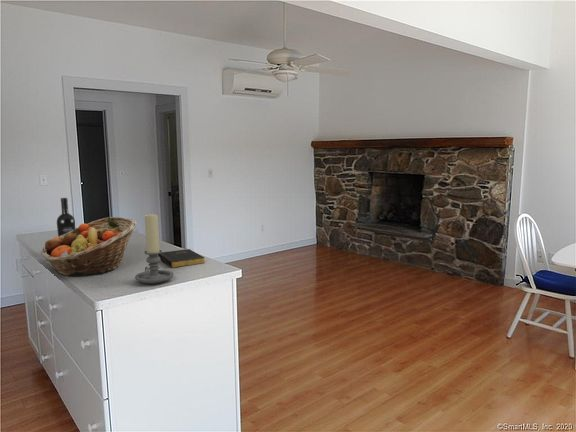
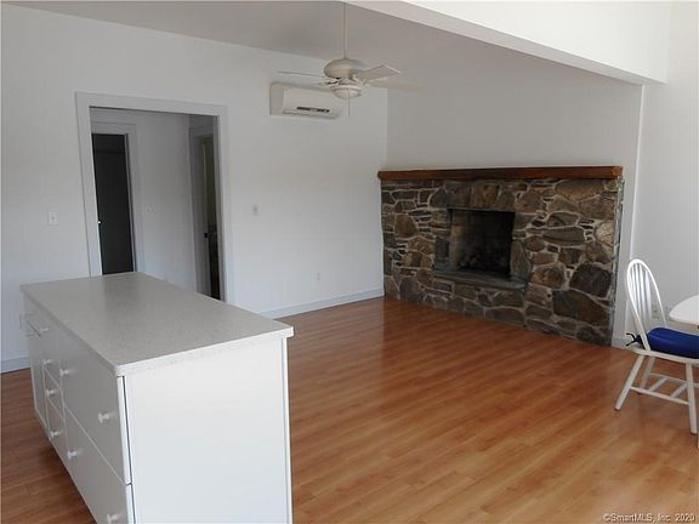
- candle holder (151, 246)
- wine bottle (66, 226)
- fruit basket (90, 244)
- book (181, 258)
